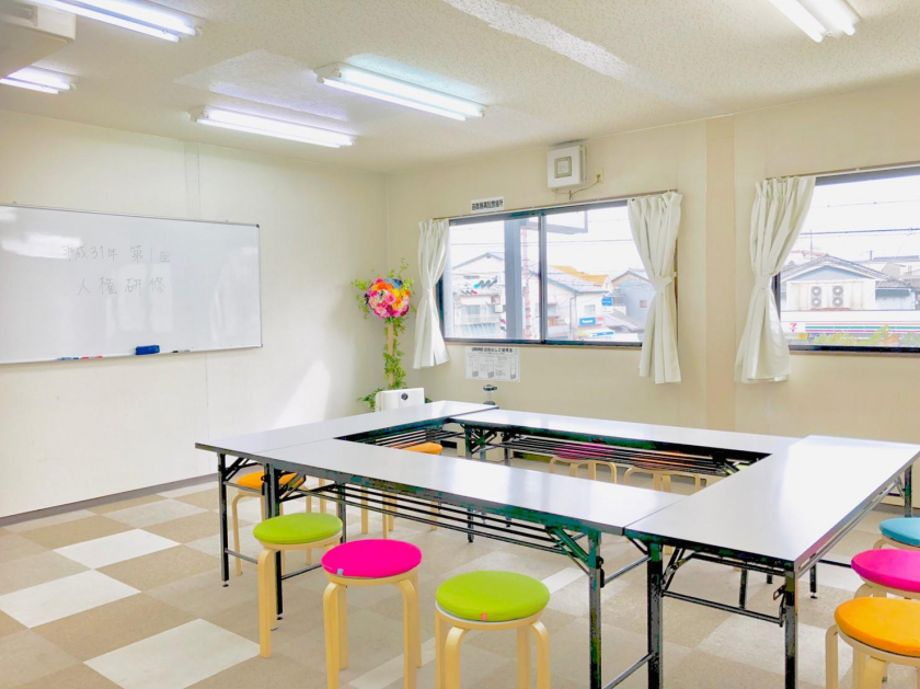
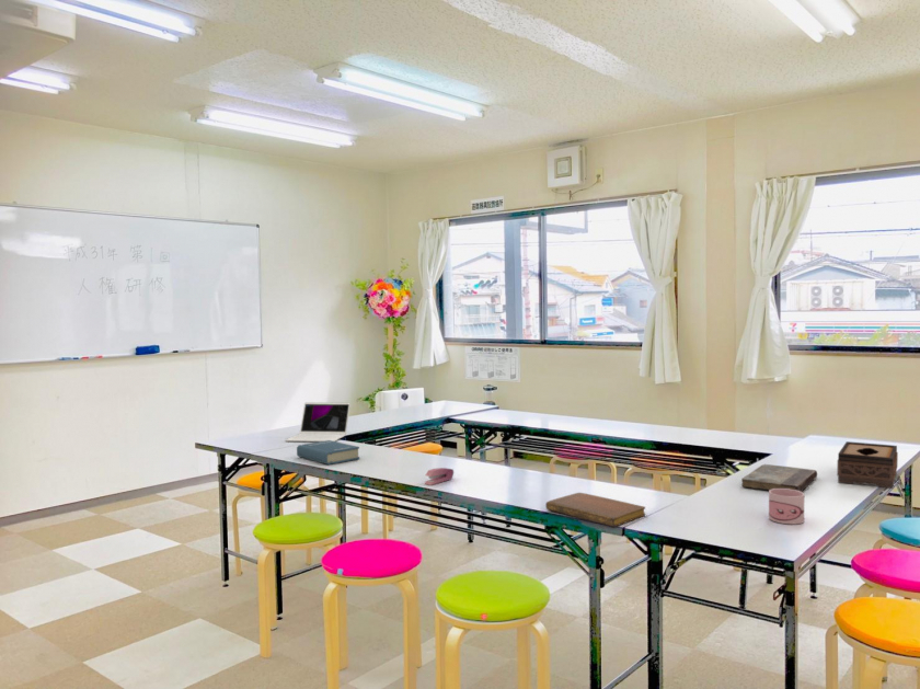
+ book (780, 478)
+ laptop (319, 420)
+ notebook (595, 508)
+ tissue box (867, 463)
+ book (327, 451)
+ stapler (439, 474)
+ mug (786, 504)
